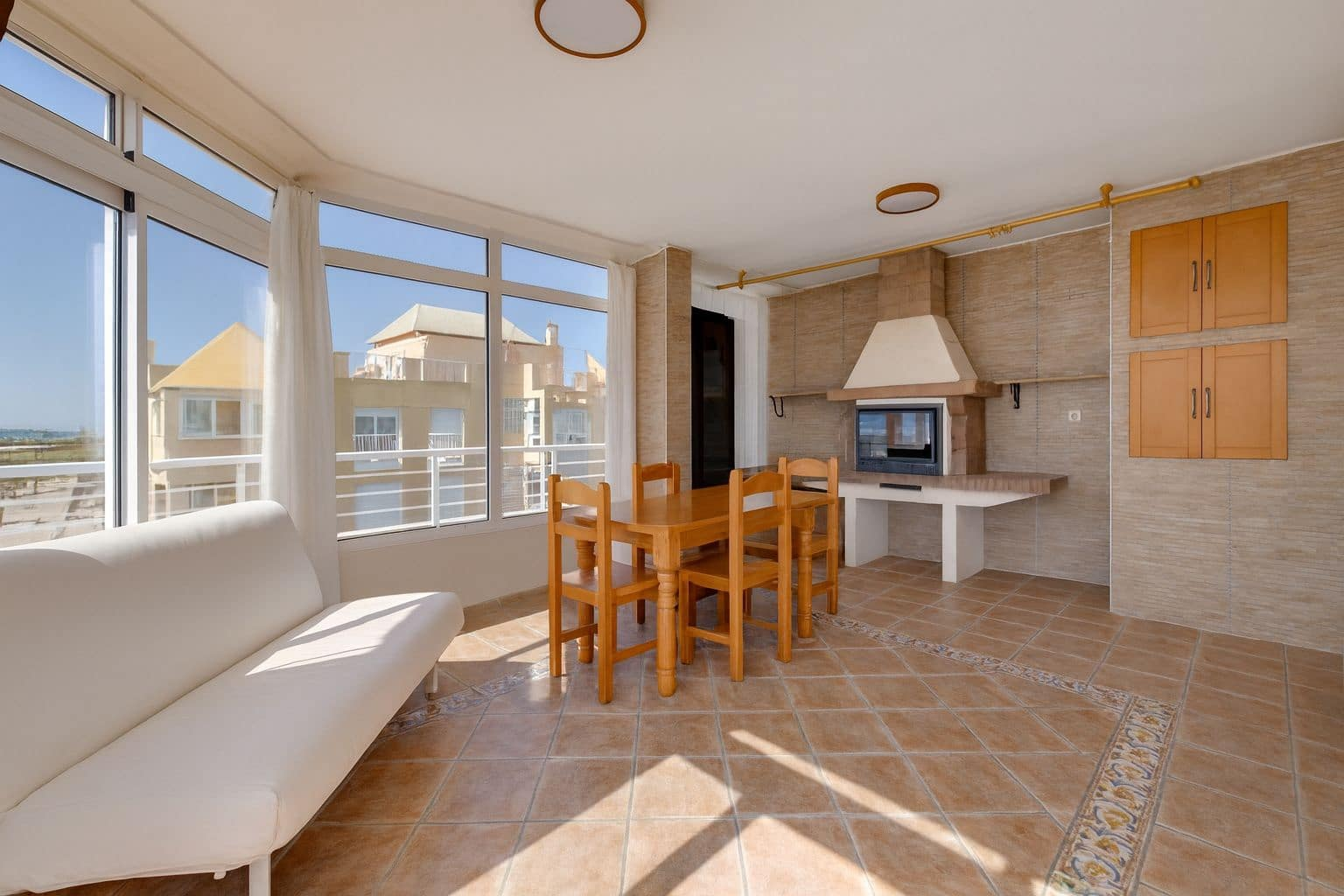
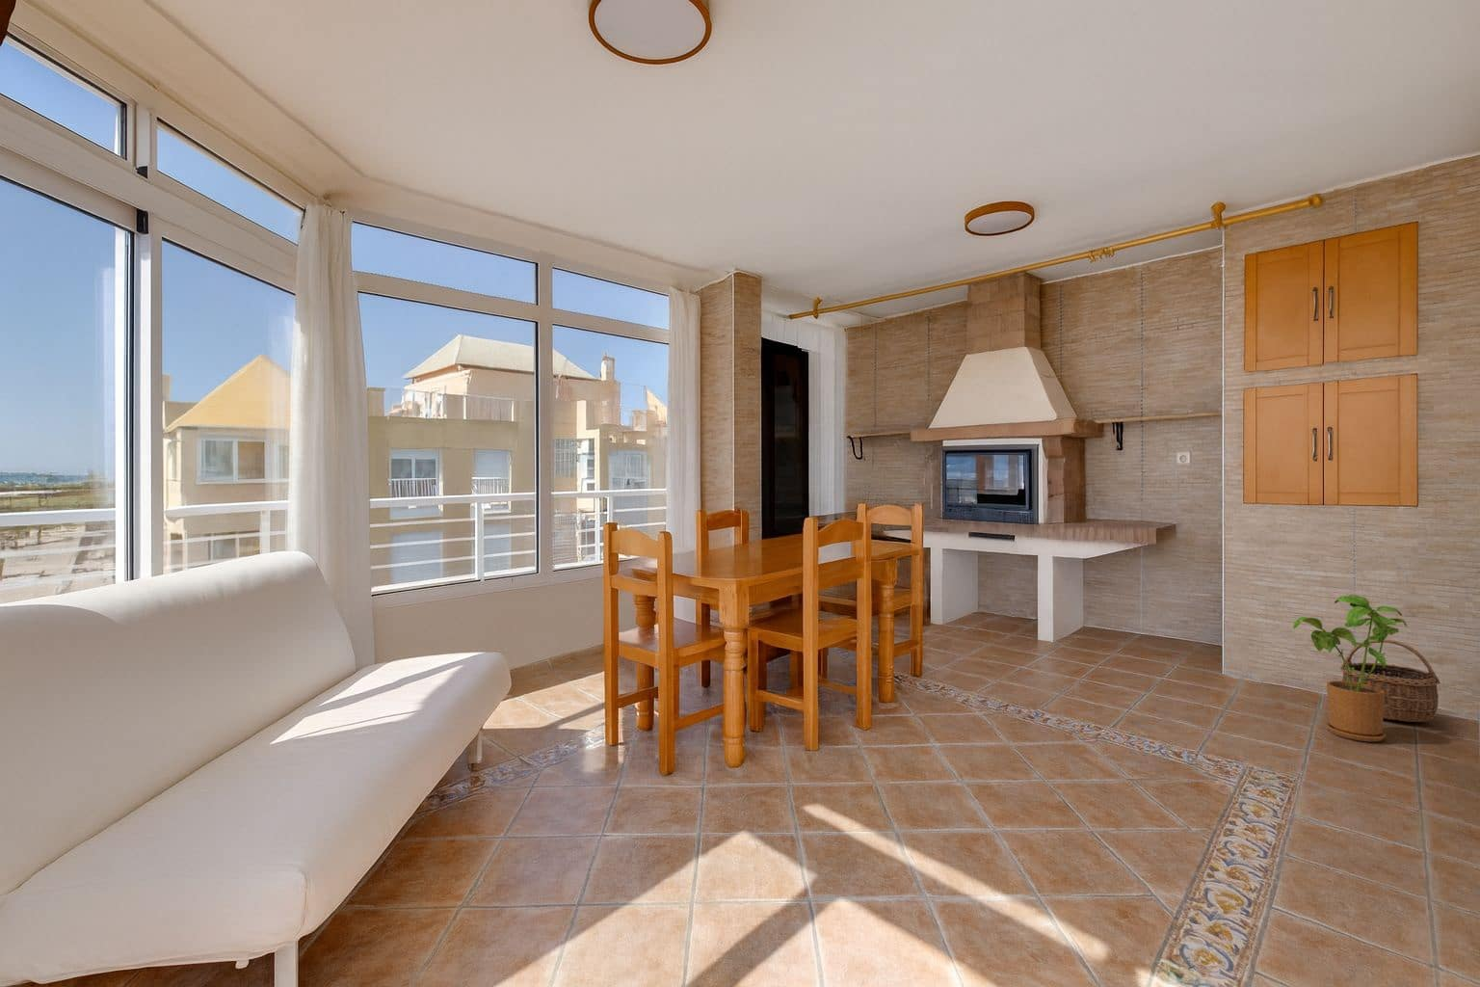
+ wicker basket (1388, 676)
+ house plant (1347, 664)
